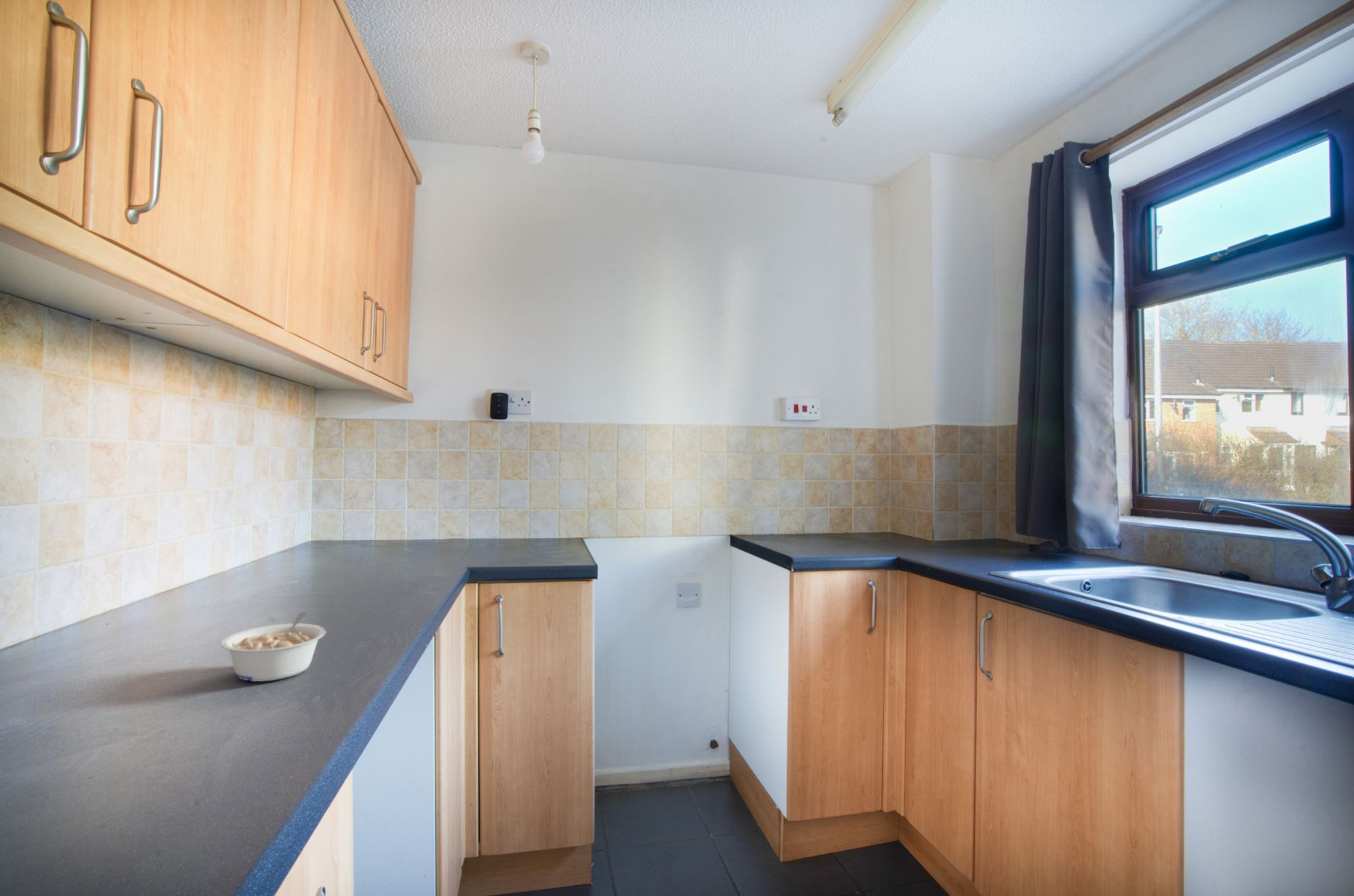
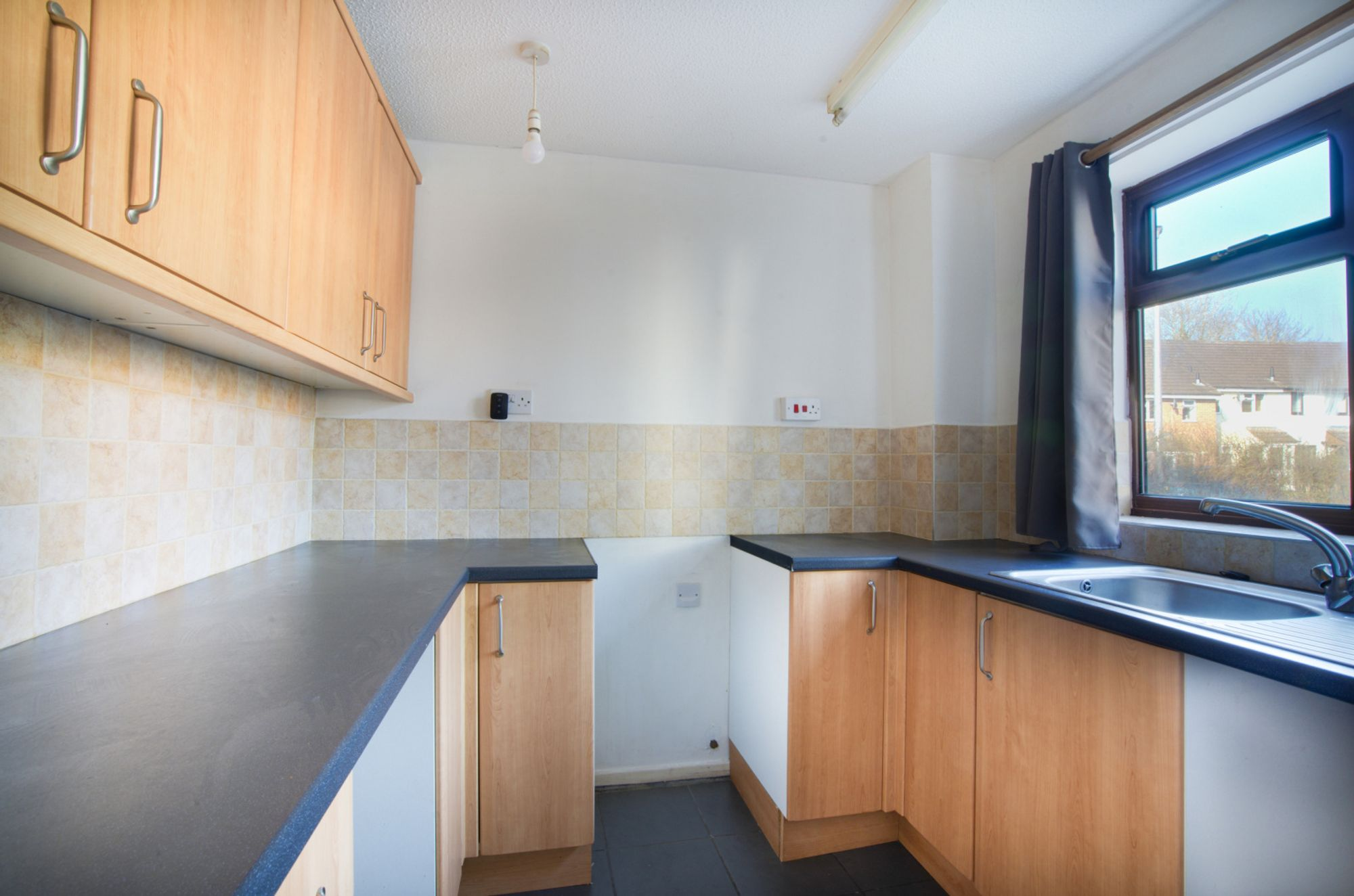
- legume (274, 648)
